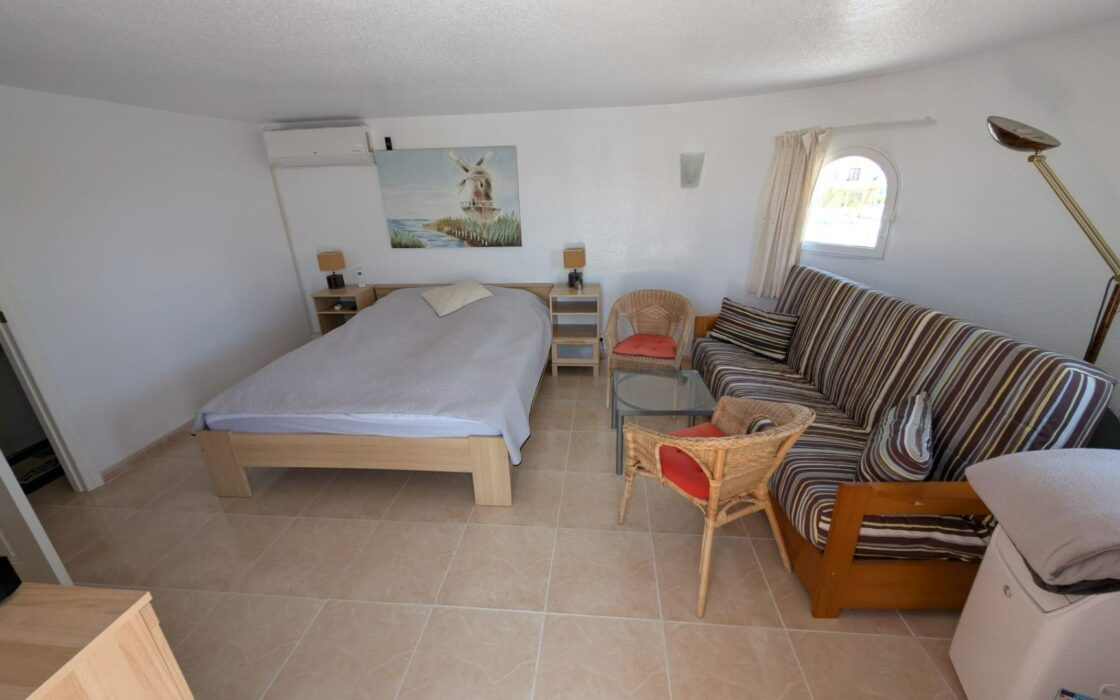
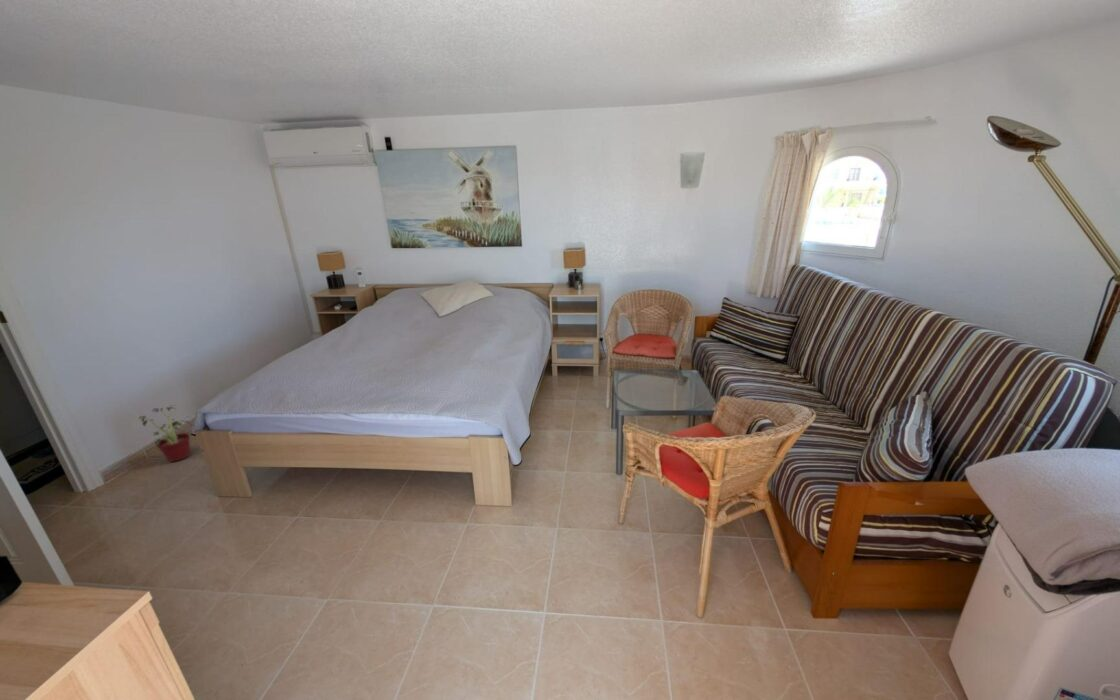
+ potted plant (163, 431)
